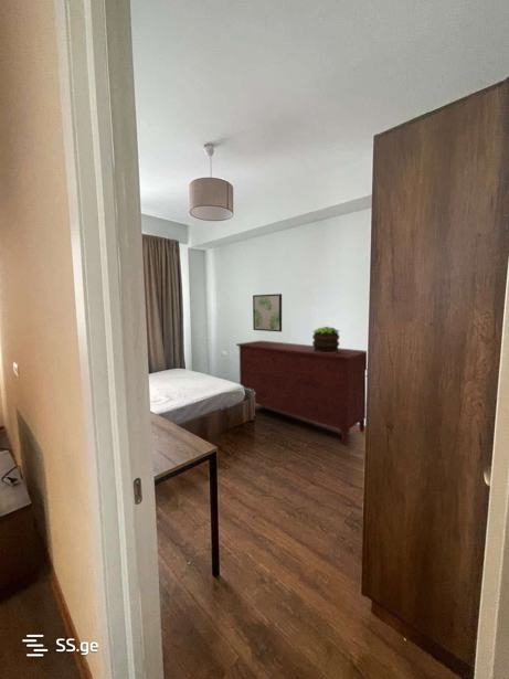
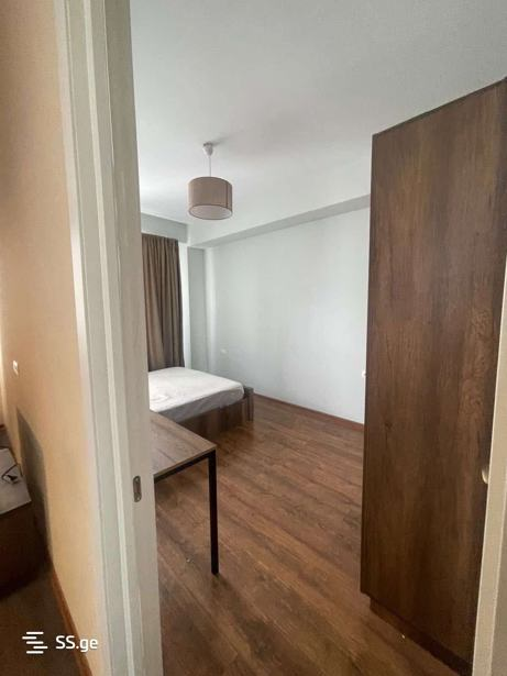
- dresser (296, 383)
- potted plant (326, 338)
- wall art (266, 312)
